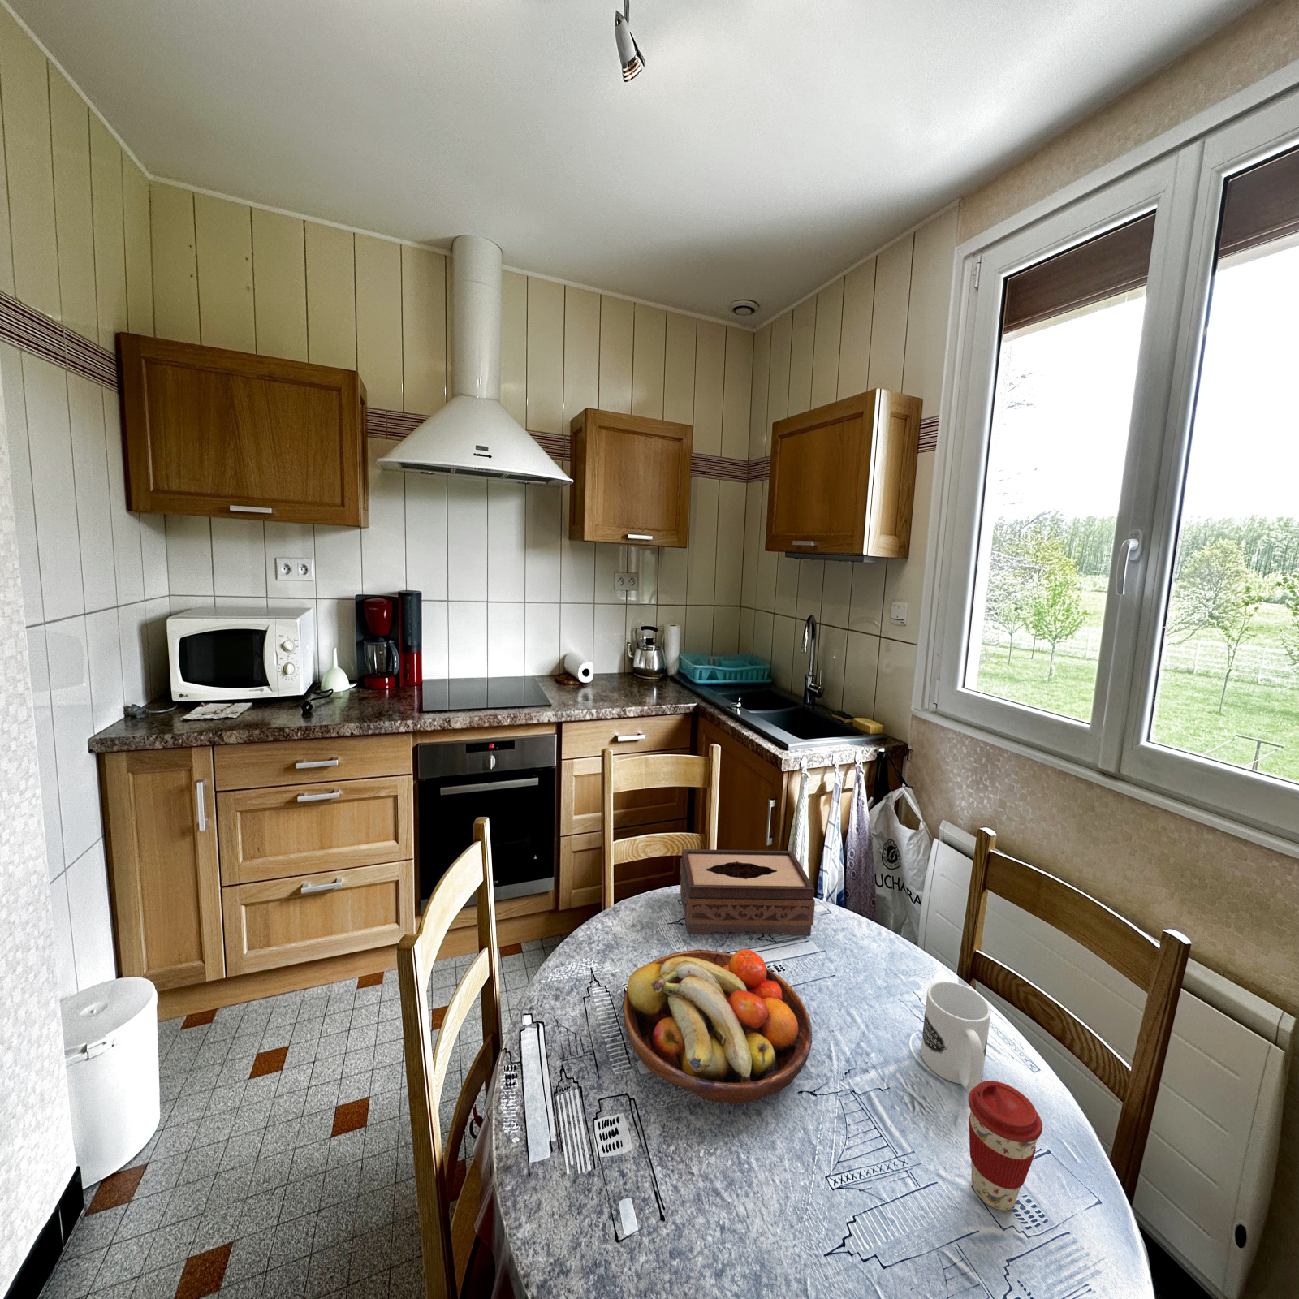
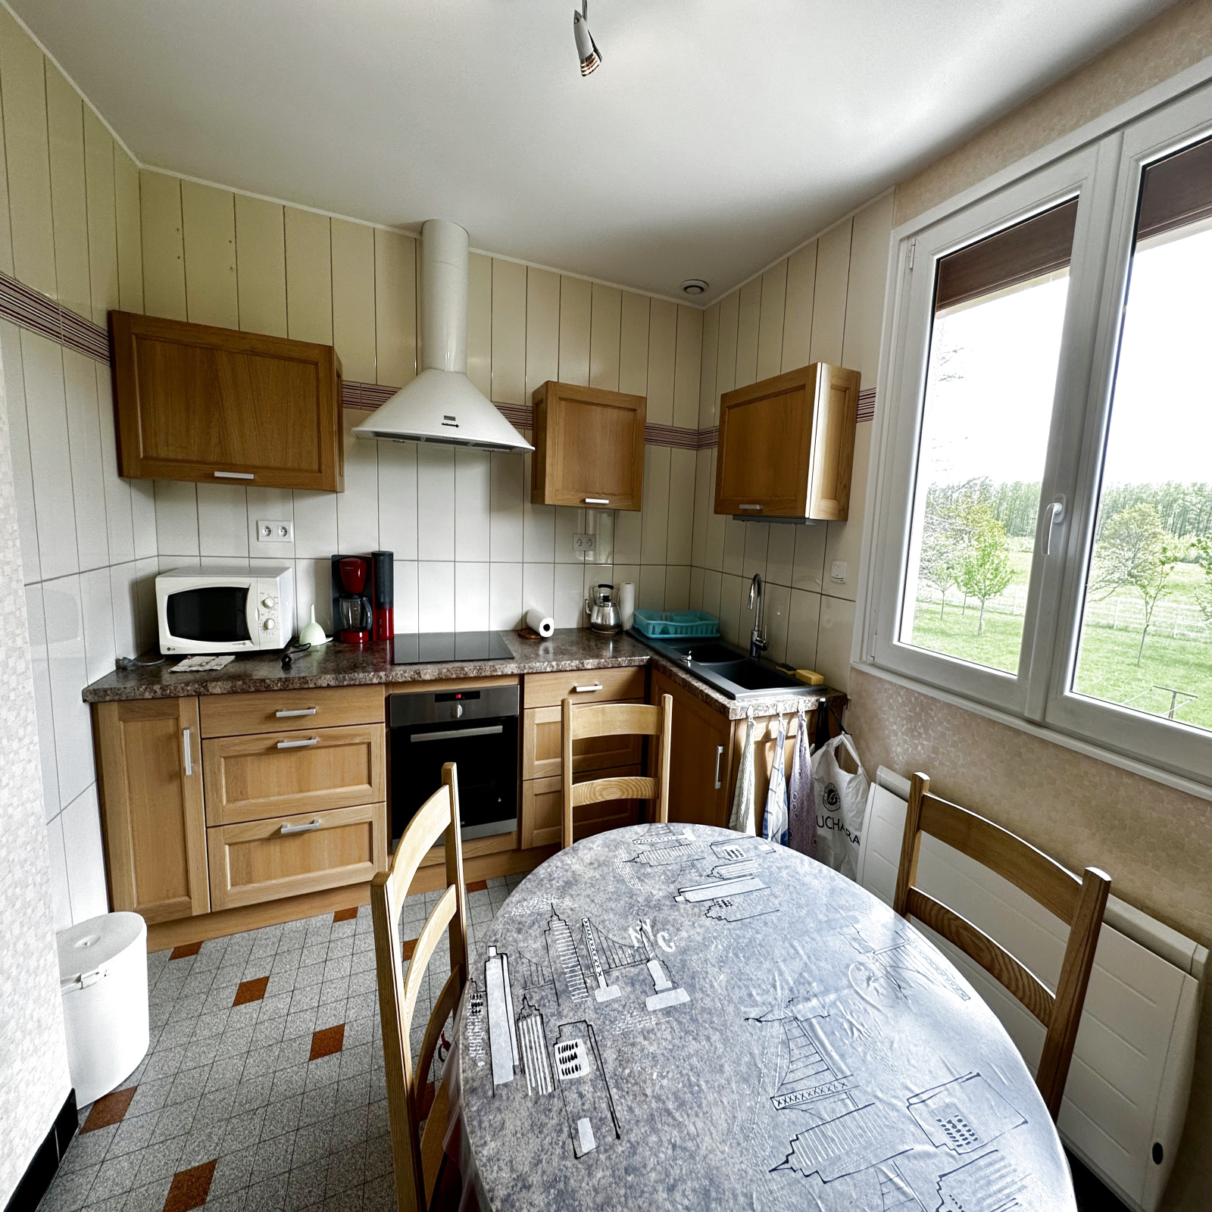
- tissue box (742, 890)
- fruit bowl (717, 1003)
- coffee cup (999, 1147)
- mug (960, 1040)
